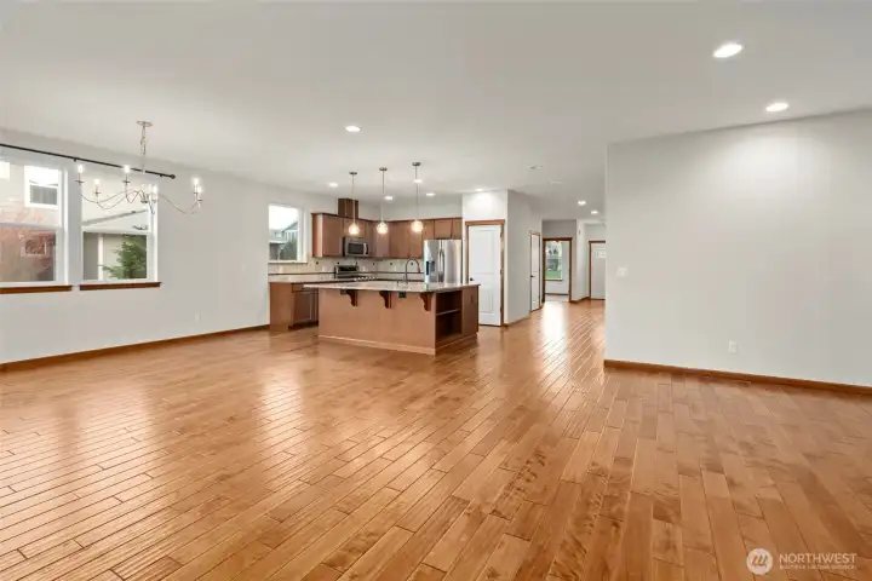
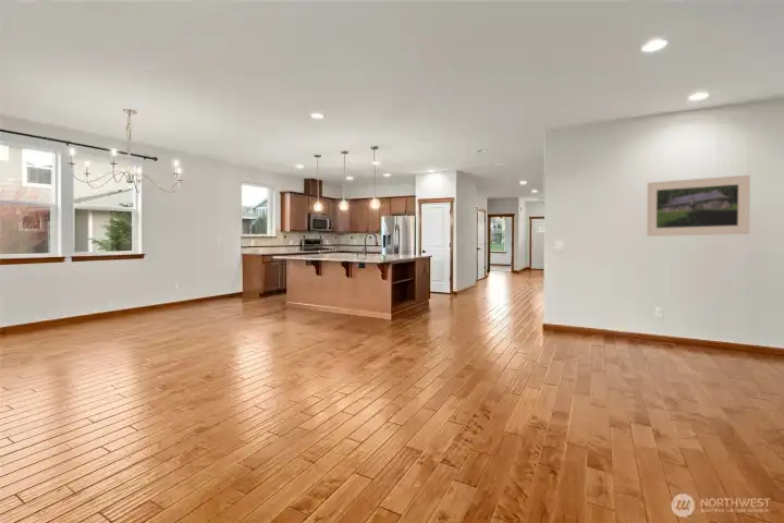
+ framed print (695, 207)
